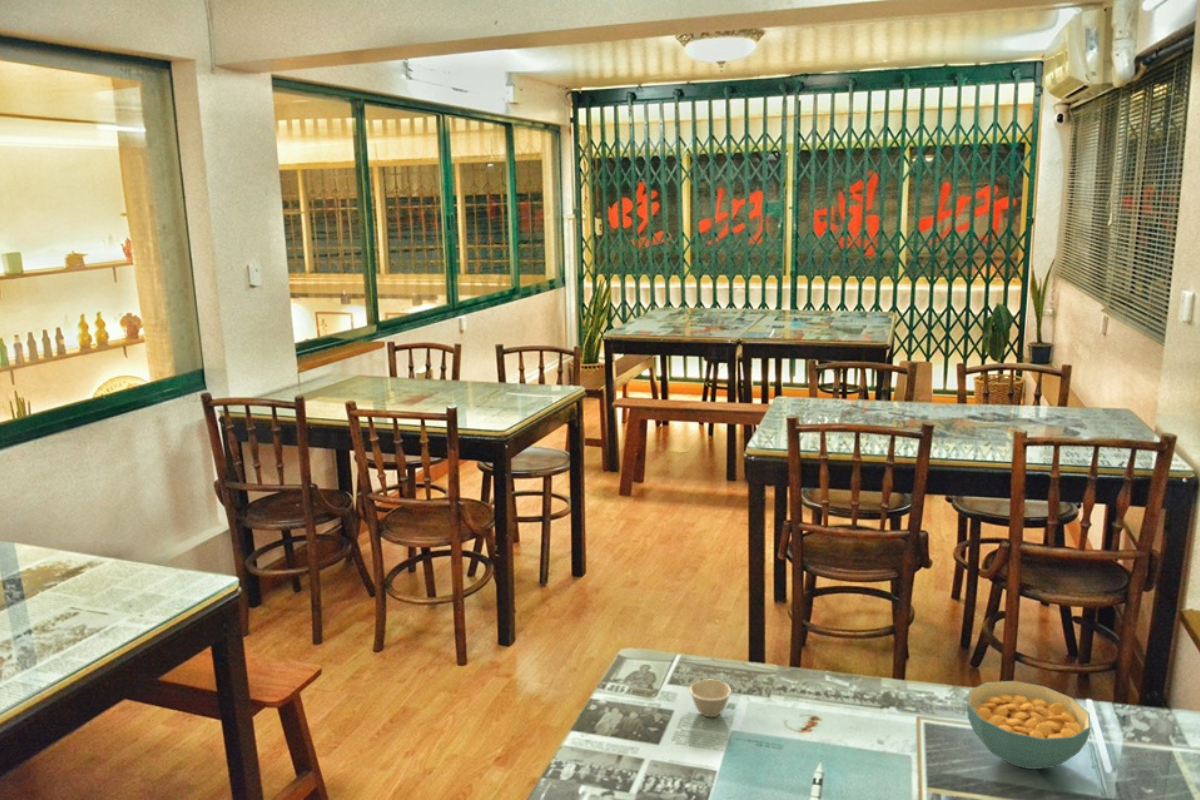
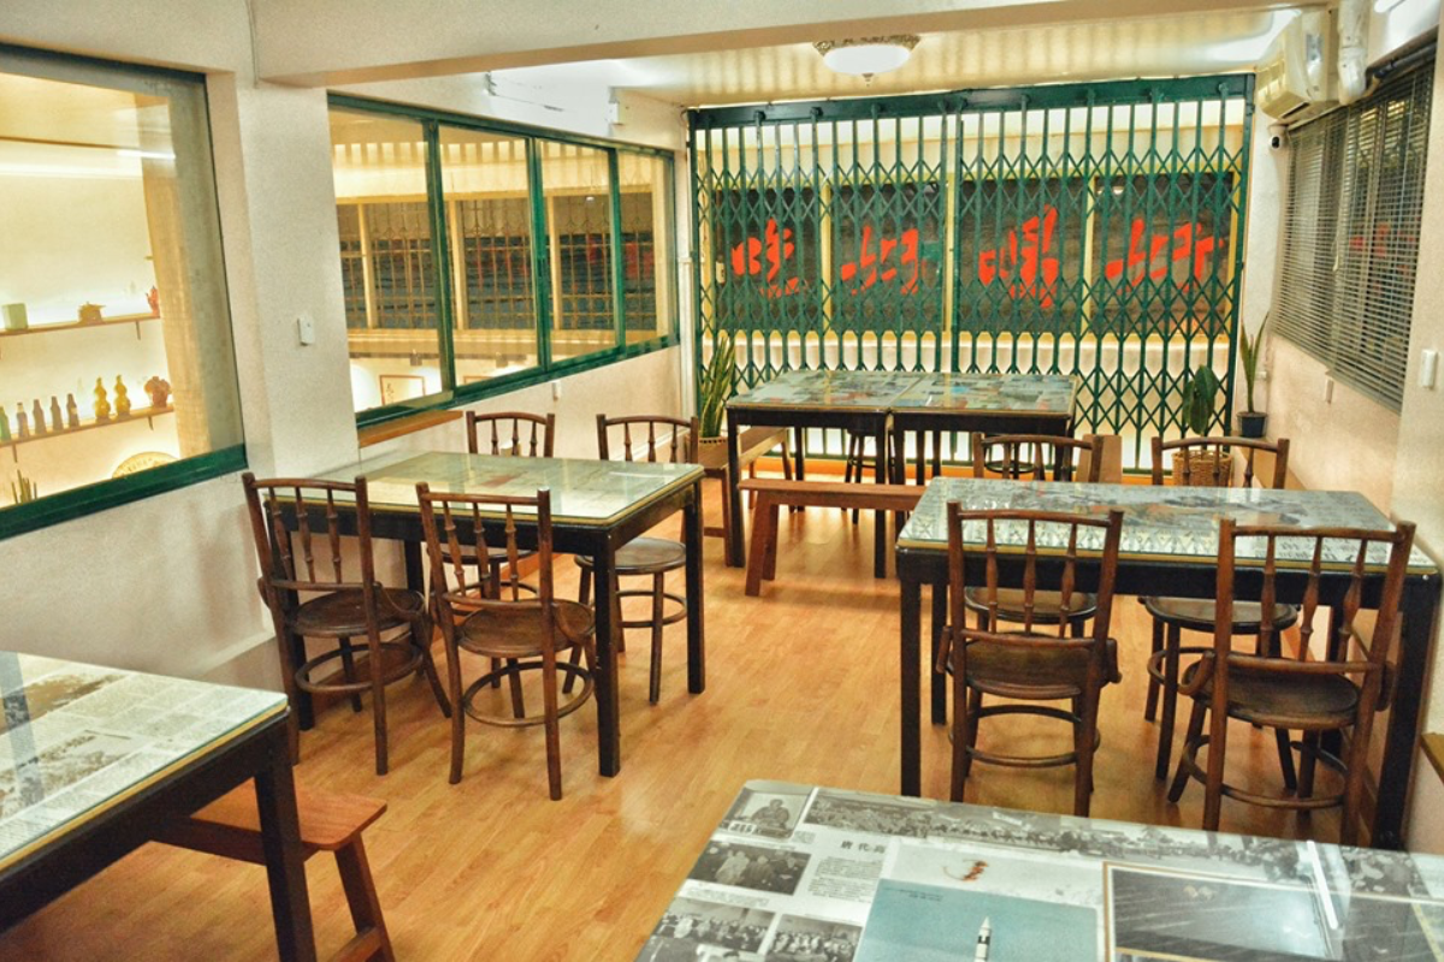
- teacup (709, 698)
- cereal bowl (1025, 733)
